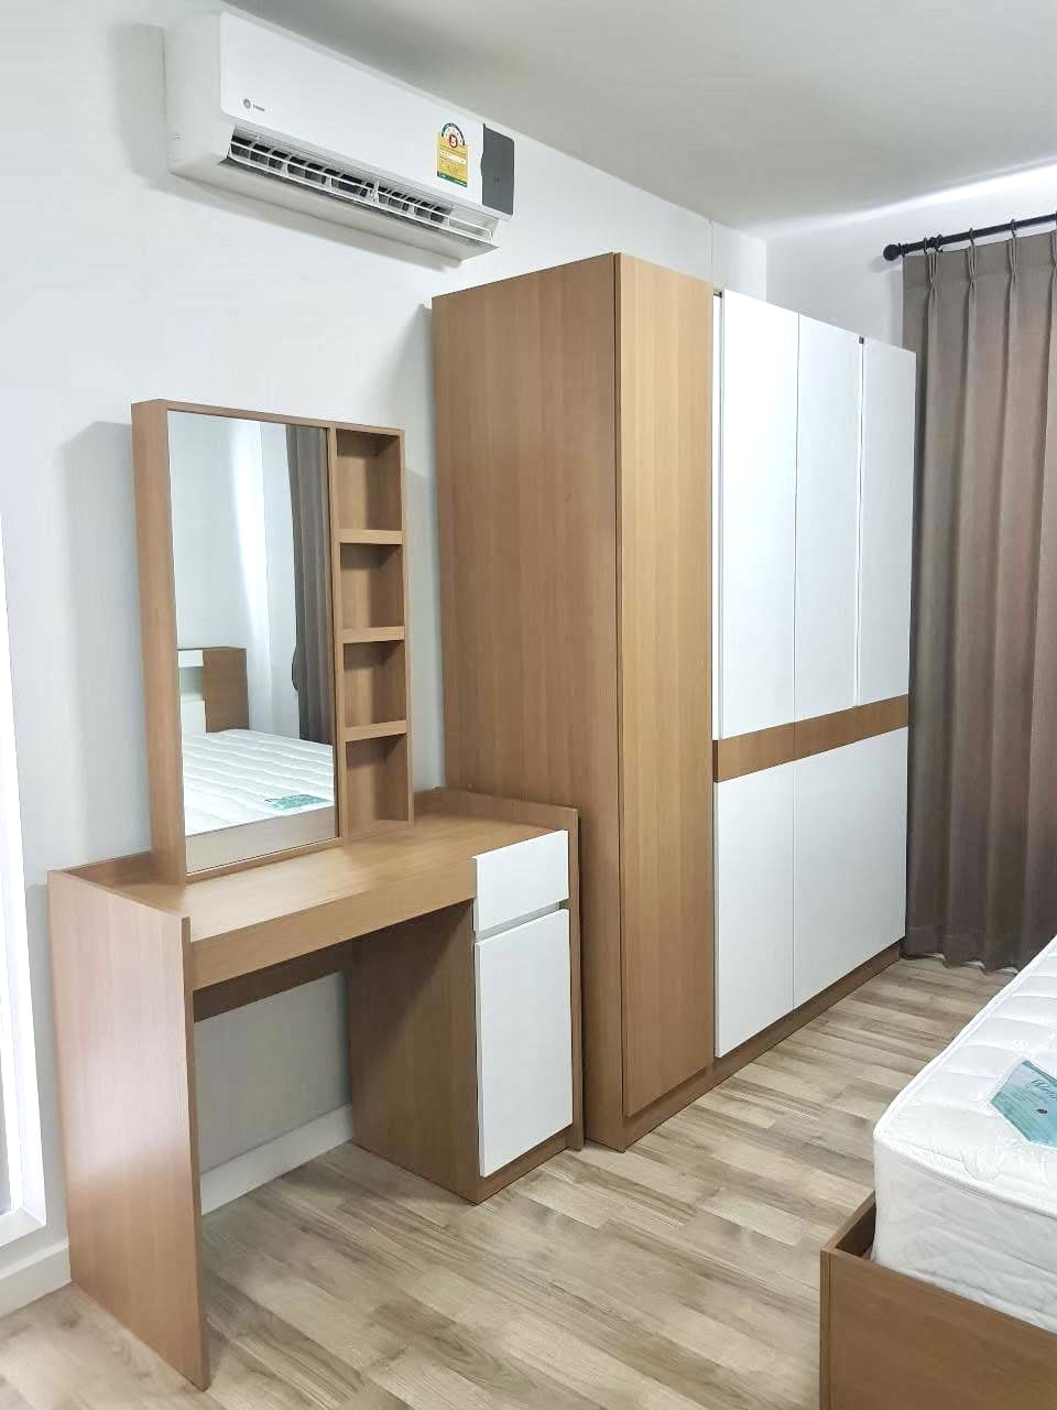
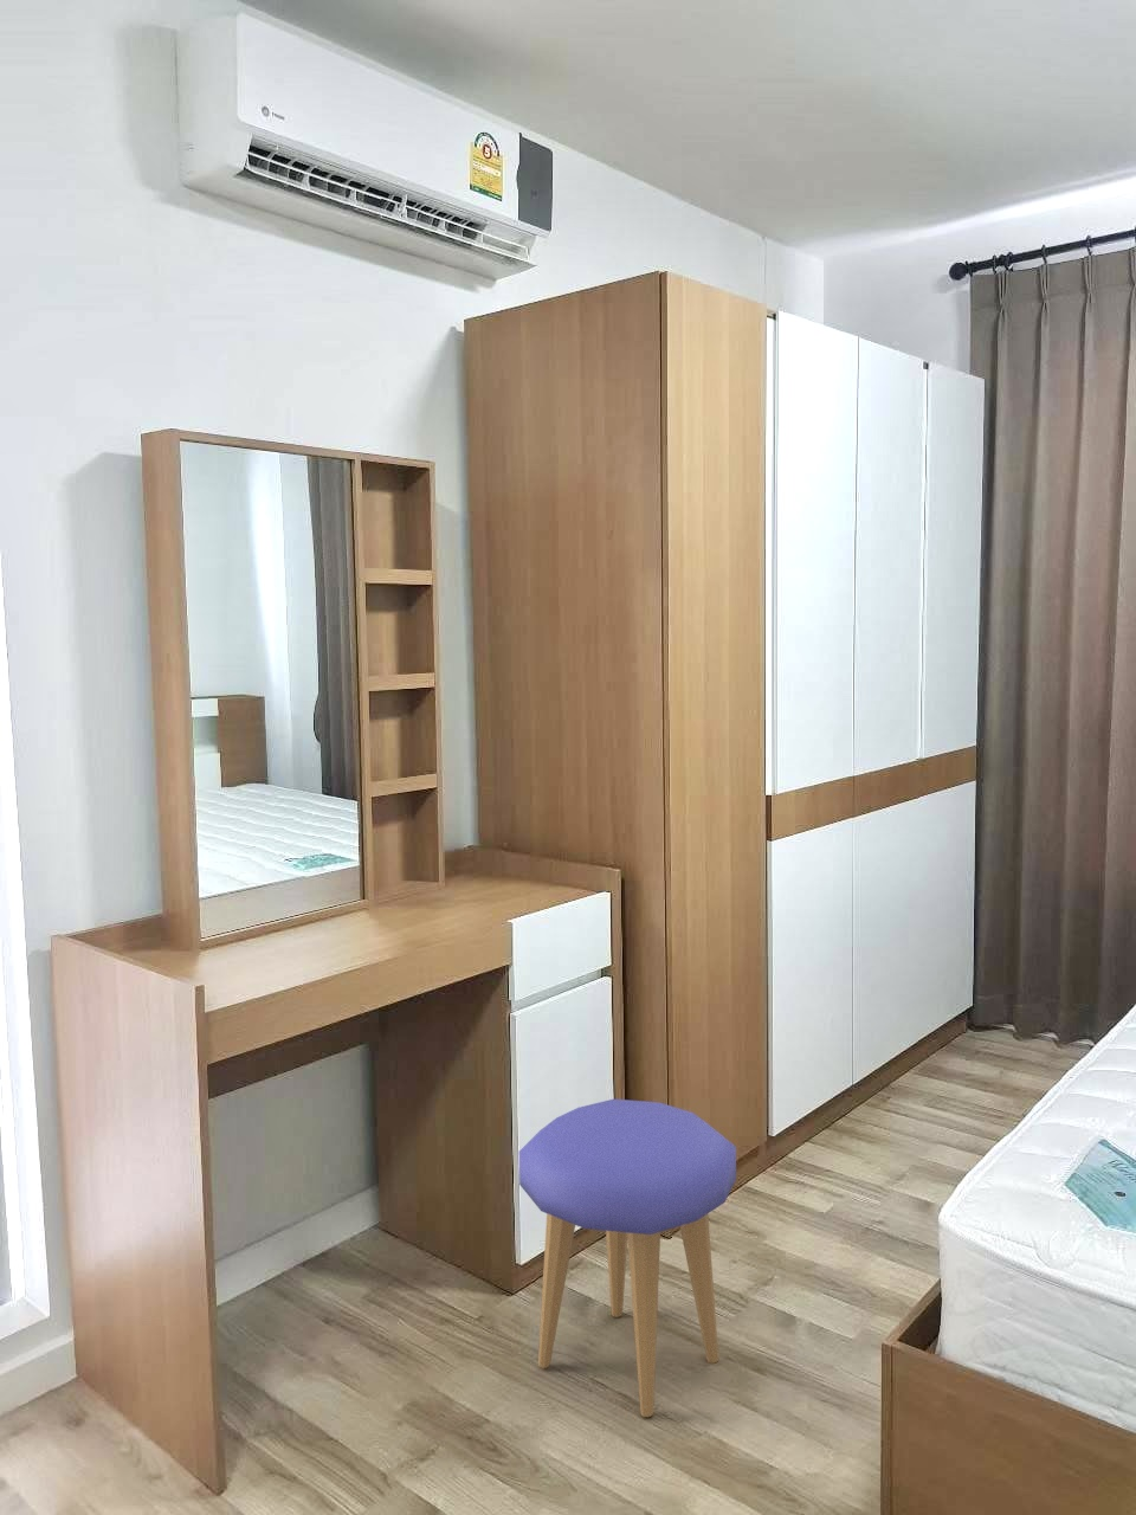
+ stool (629, 1248)
